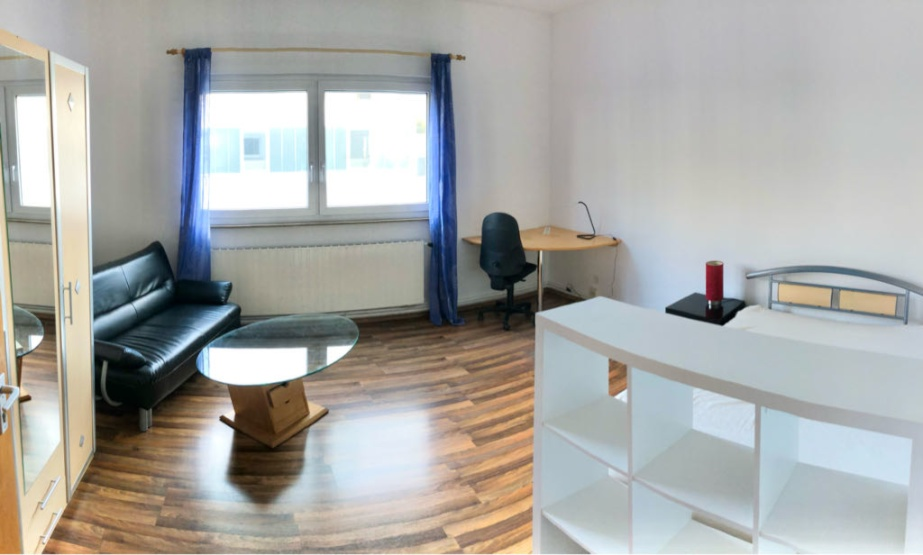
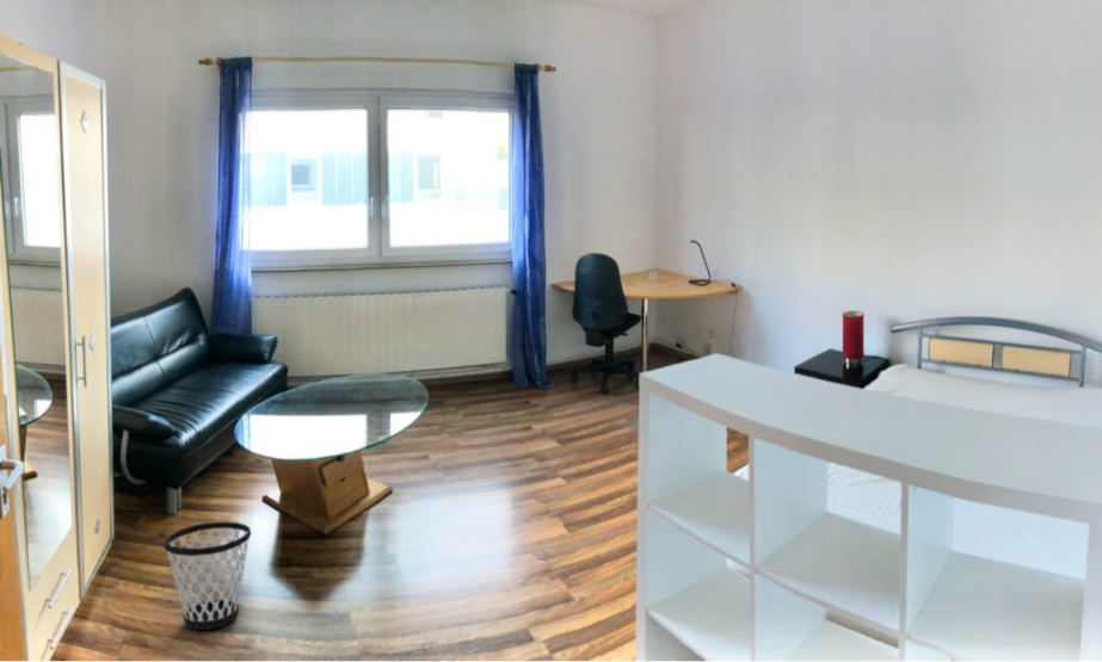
+ wastebasket (209, 576)
